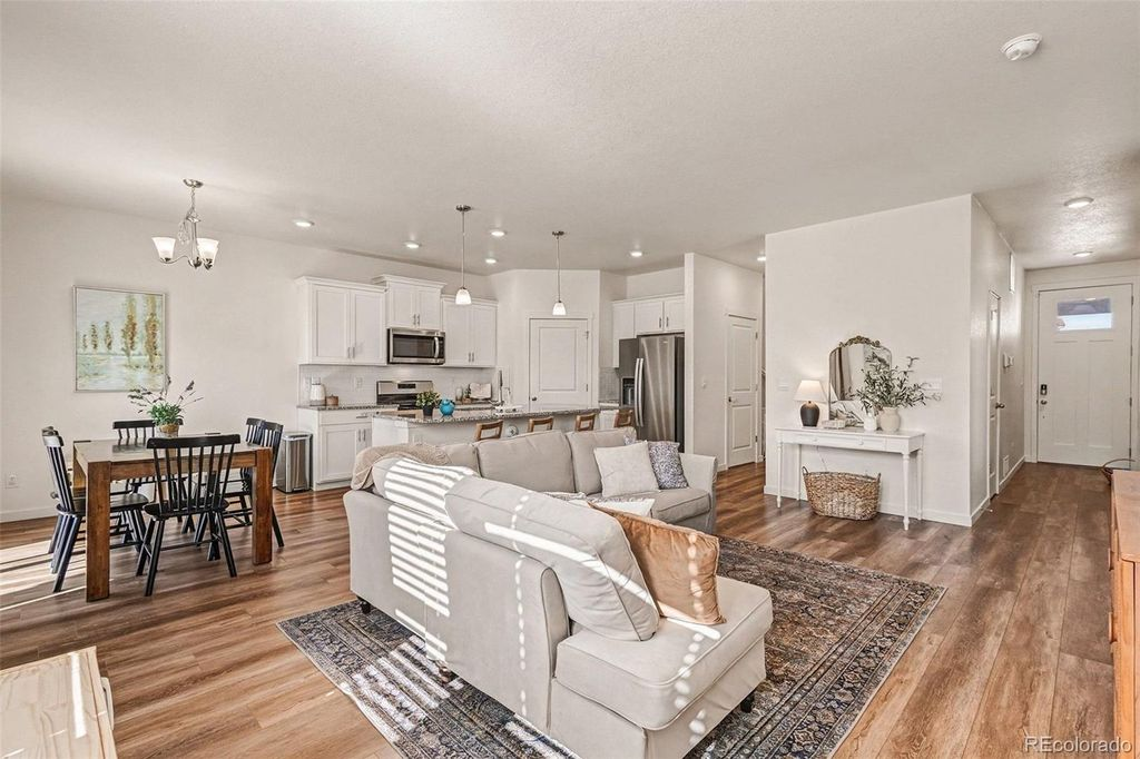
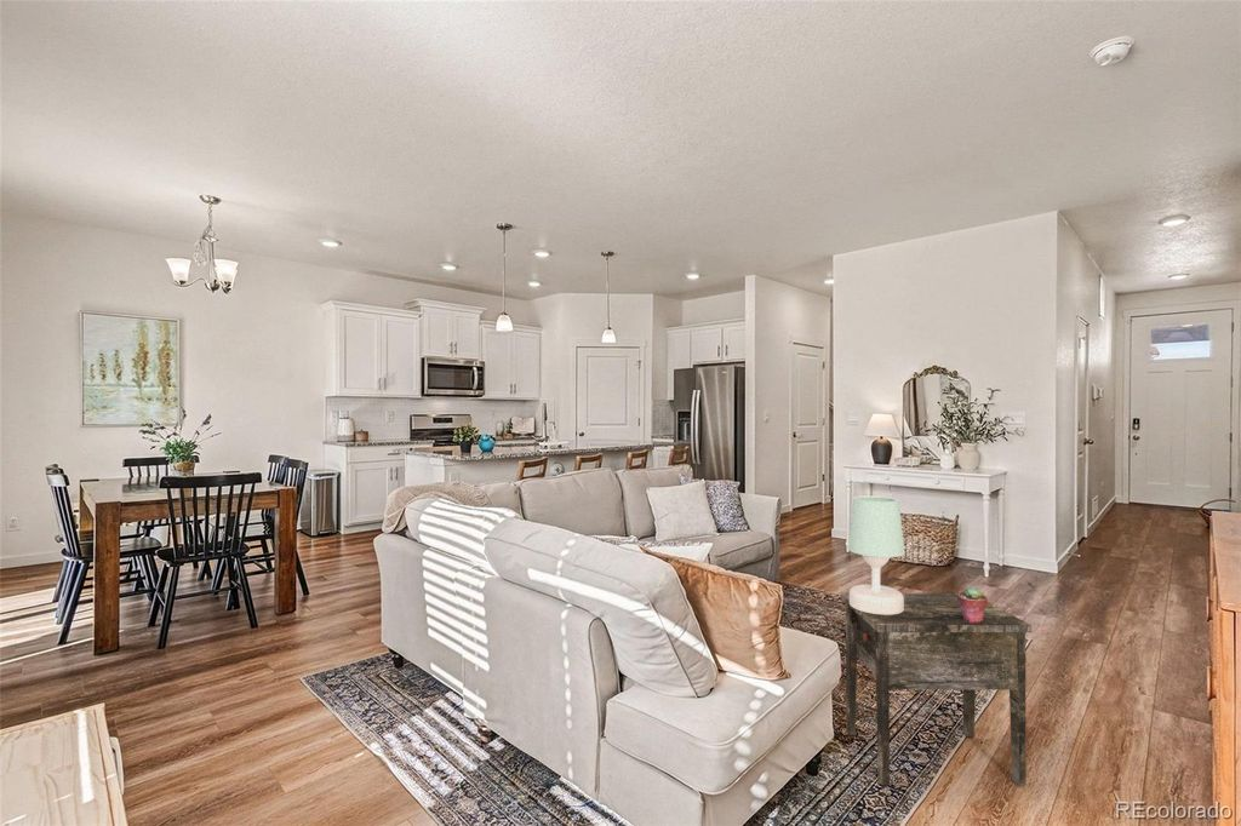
+ side table (928, 682)
+ potted succulent (972, 602)
+ table lamp (875, 551)
